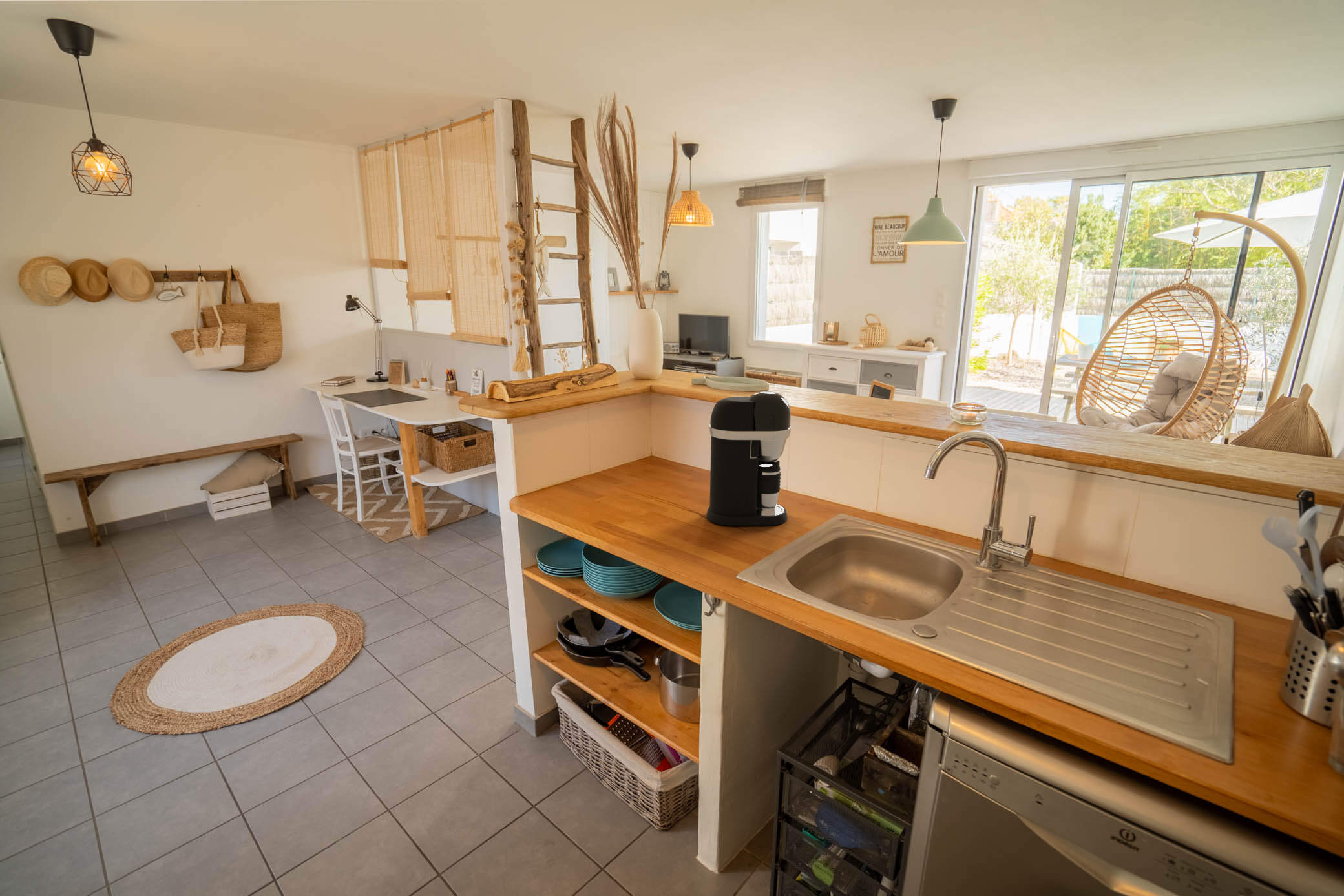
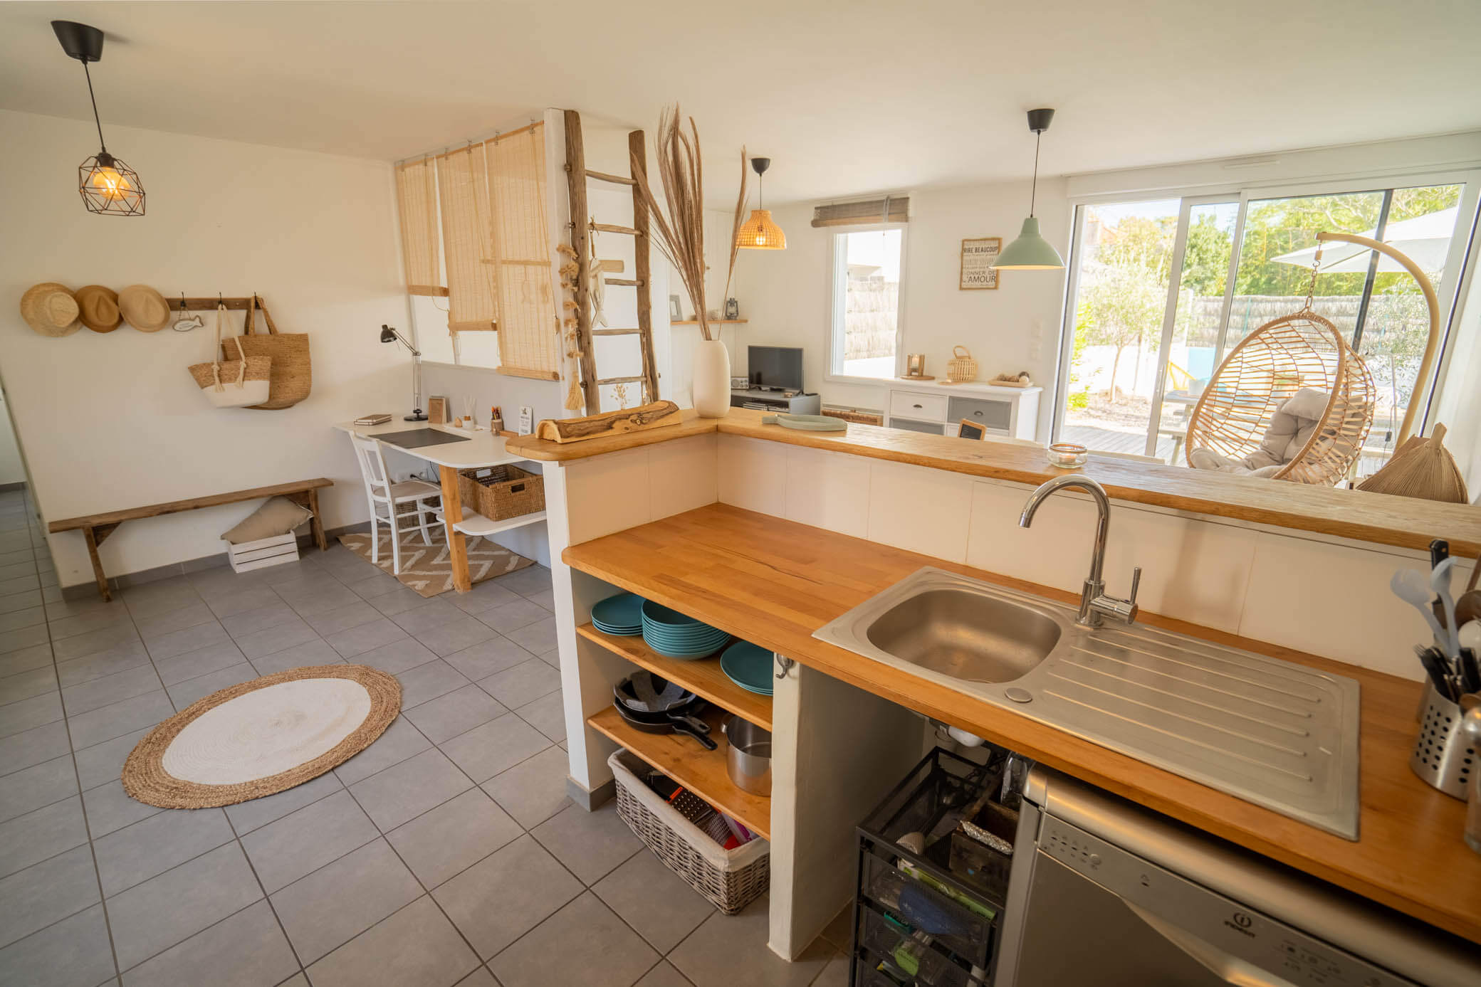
- coffee maker (748, 455)
